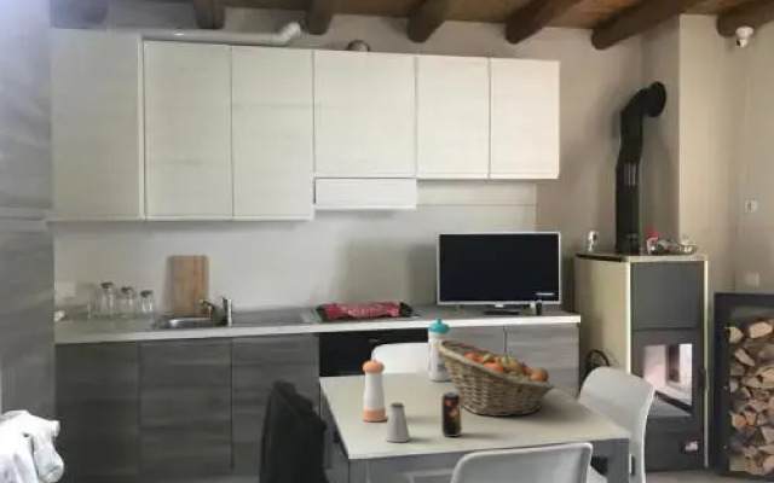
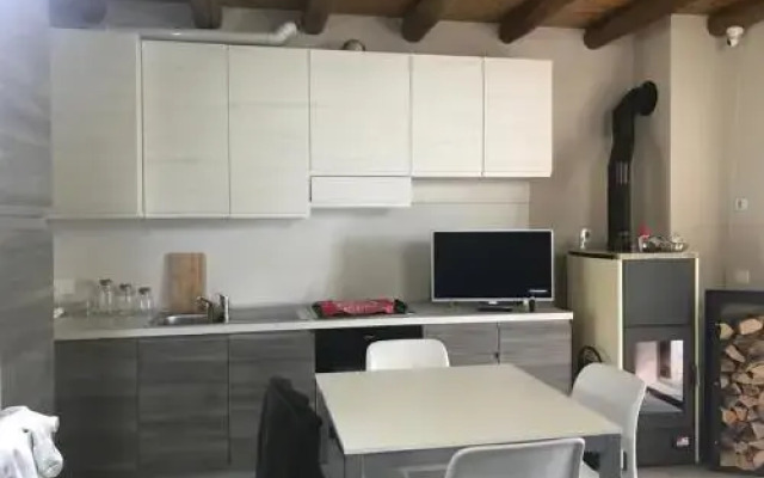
- saltshaker (397, 420)
- water bottle (437, 350)
- fruit basket (492, 373)
- pepper shaker (374, 389)
- beverage can (451, 413)
